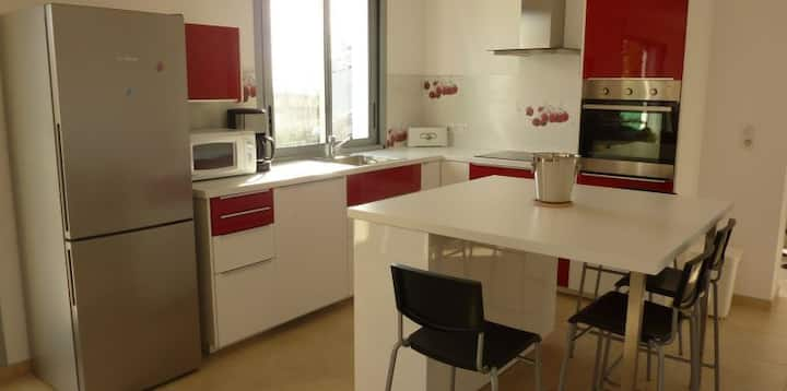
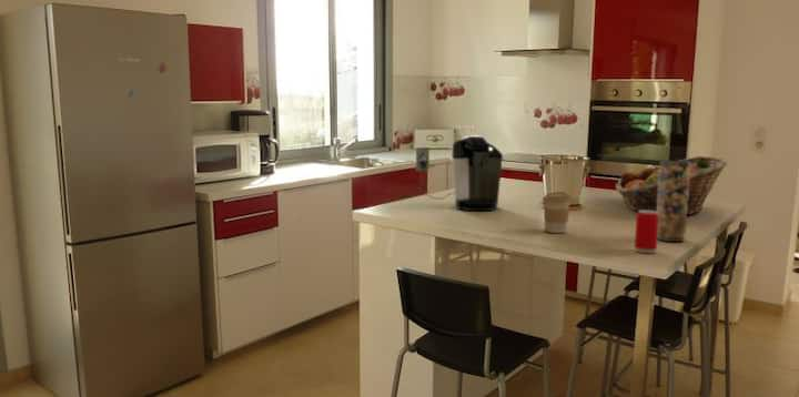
+ beverage can (646, 231)
+ fruit basket (658, 182)
+ vase (671, 201)
+ coffee cup (556, 212)
+ coffee maker (462, 171)
